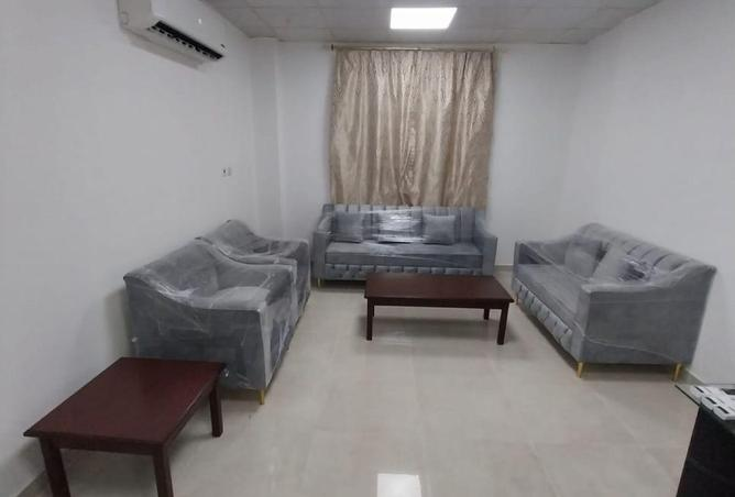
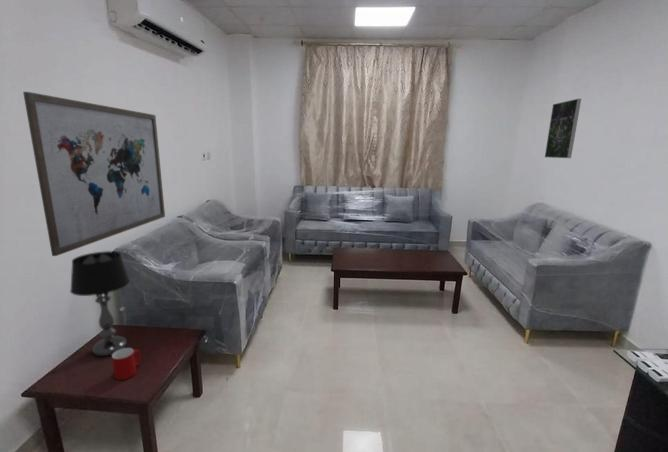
+ cup (128, 361)
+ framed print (561, 130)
+ table lamp (103, 304)
+ wall art (113, 171)
